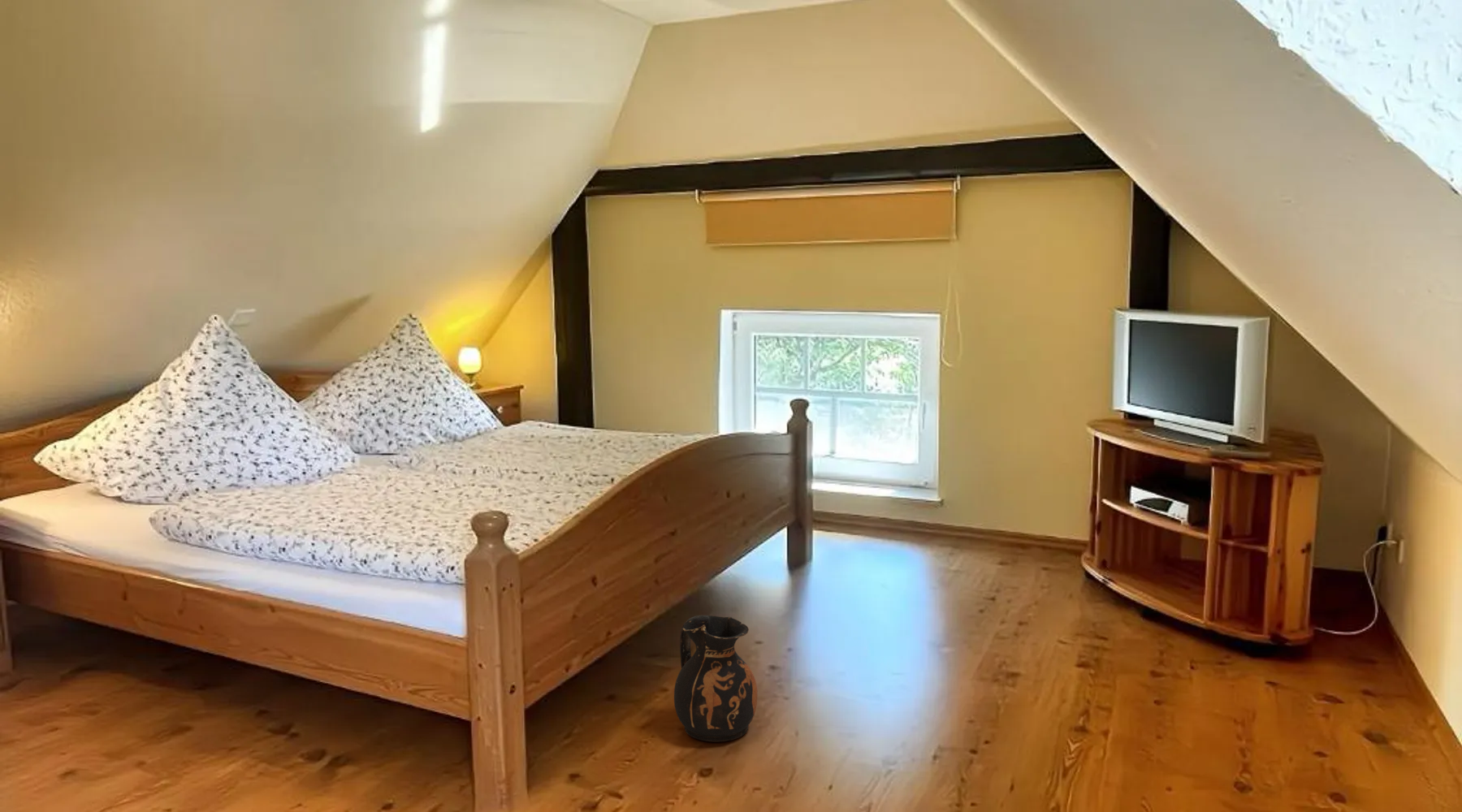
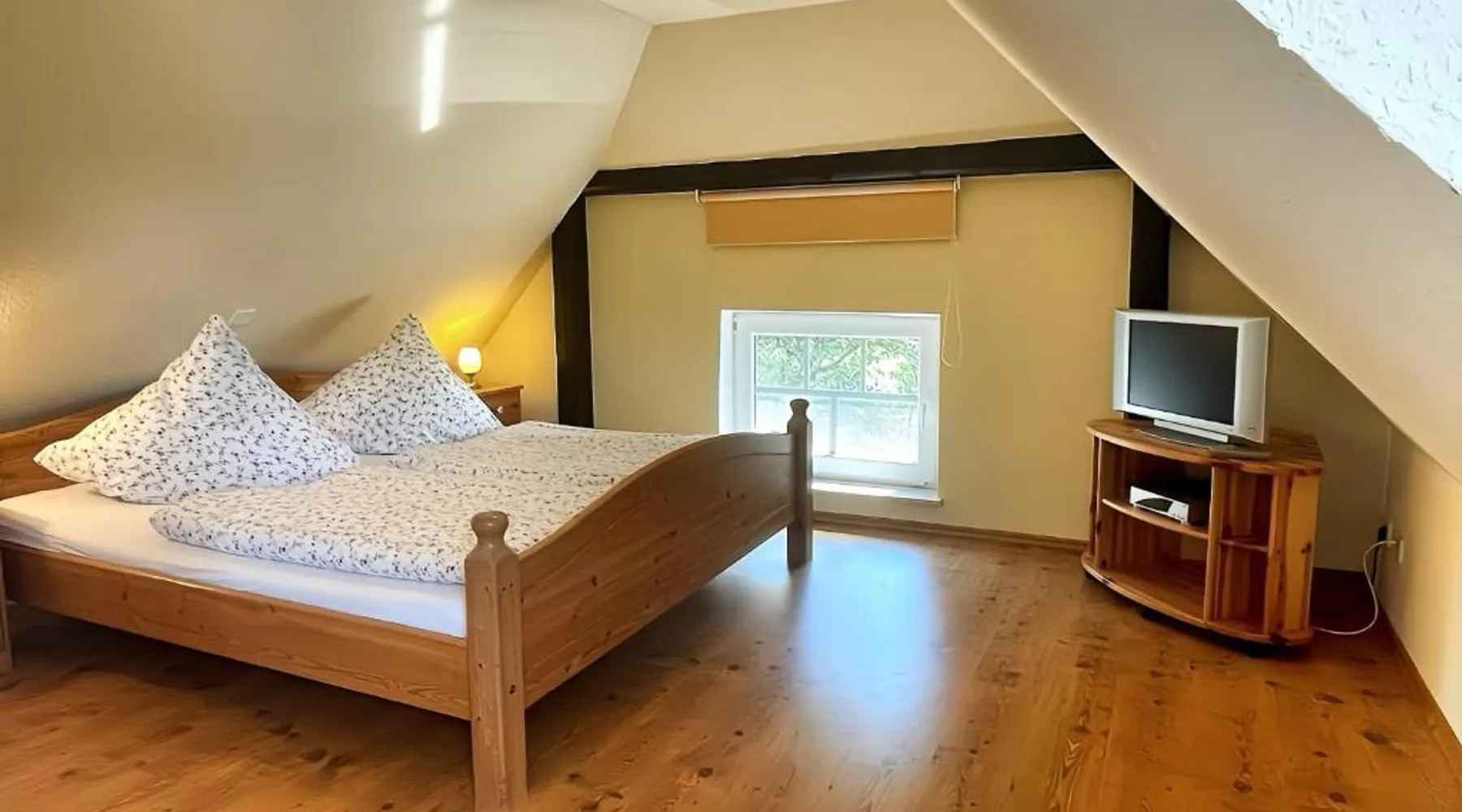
- ceramic jug (716, 674)
